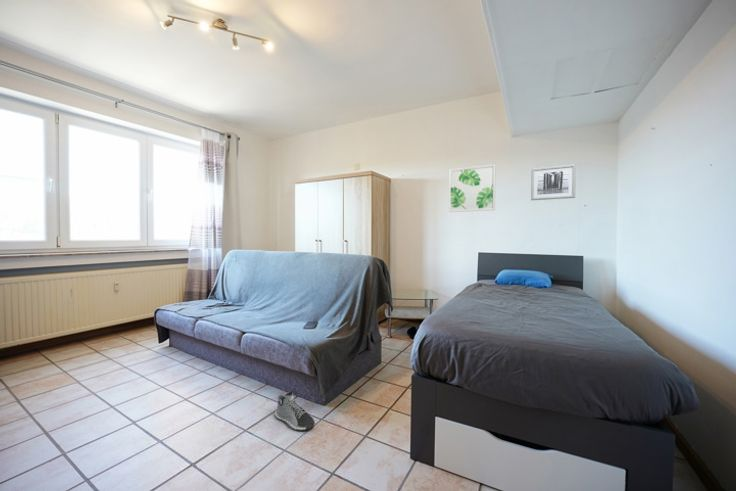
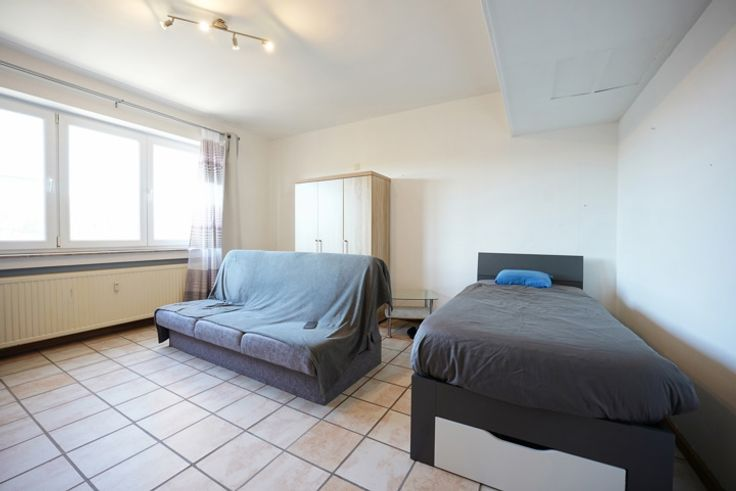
- sneaker (293, 407)
- wall art (552, 182)
- wall art (471, 189)
